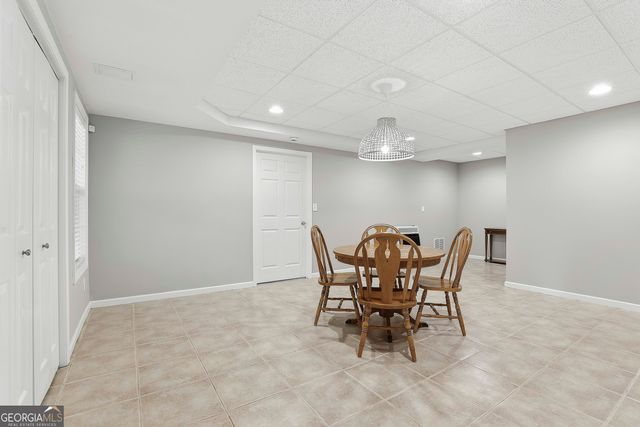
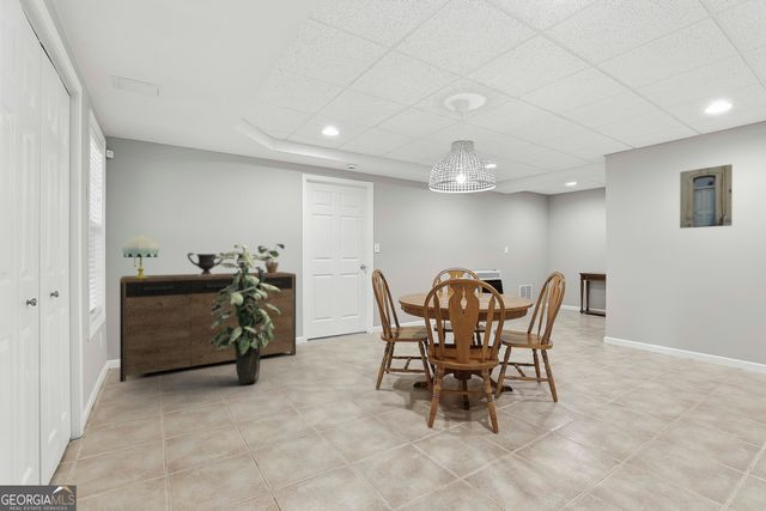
+ potted plant (269, 258)
+ decorative urn (206, 263)
+ table lamp (140, 255)
+ indoor plant (243, 312)
+ wall art (705, 197)
+ sideboard (214, 317)
